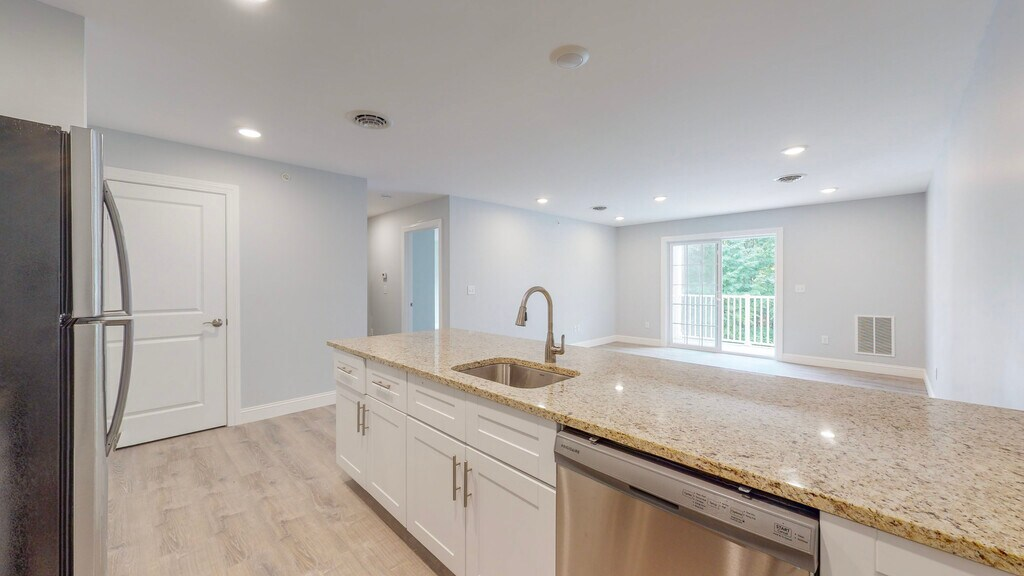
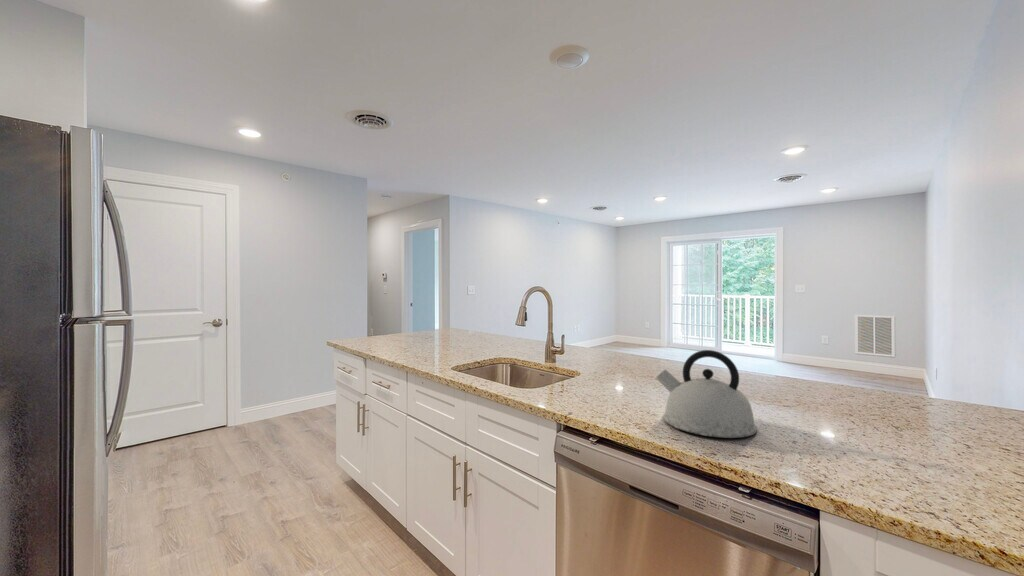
+ kettle (703, 385)
